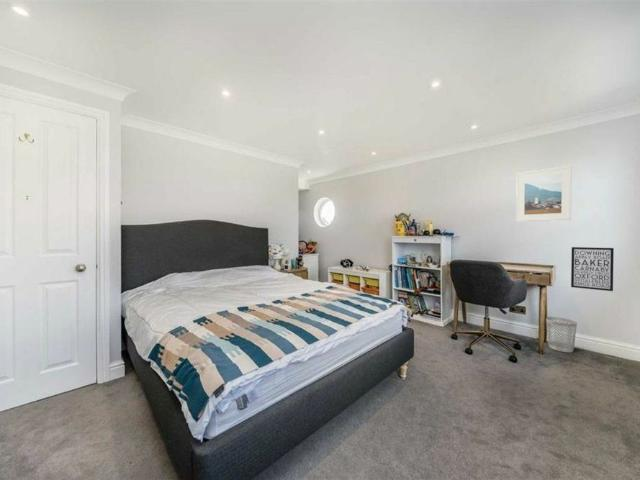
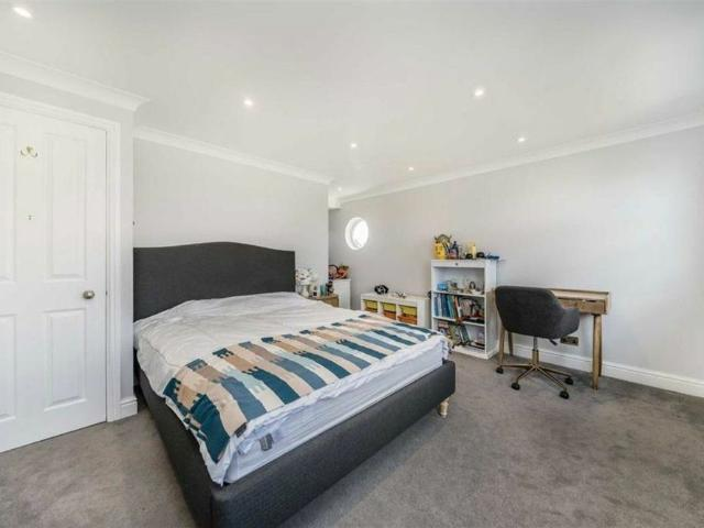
- wastebasket (560, 334)
- wall art (591, 268)
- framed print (542, 195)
